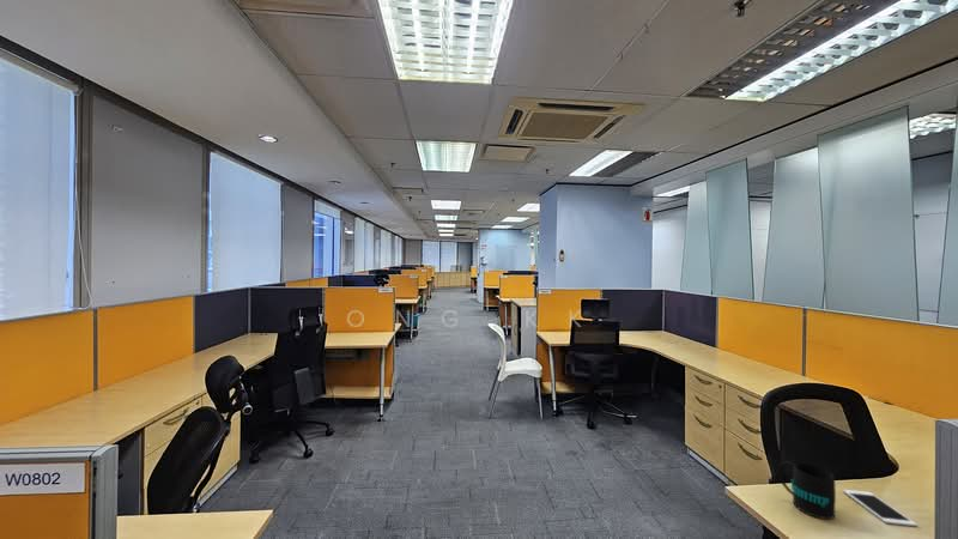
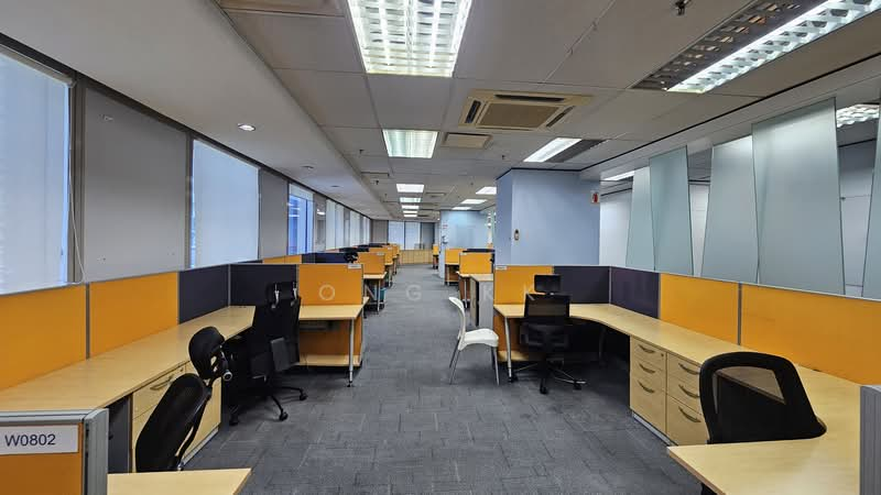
- mug (804, 486)
- cell phone (877, 505)
